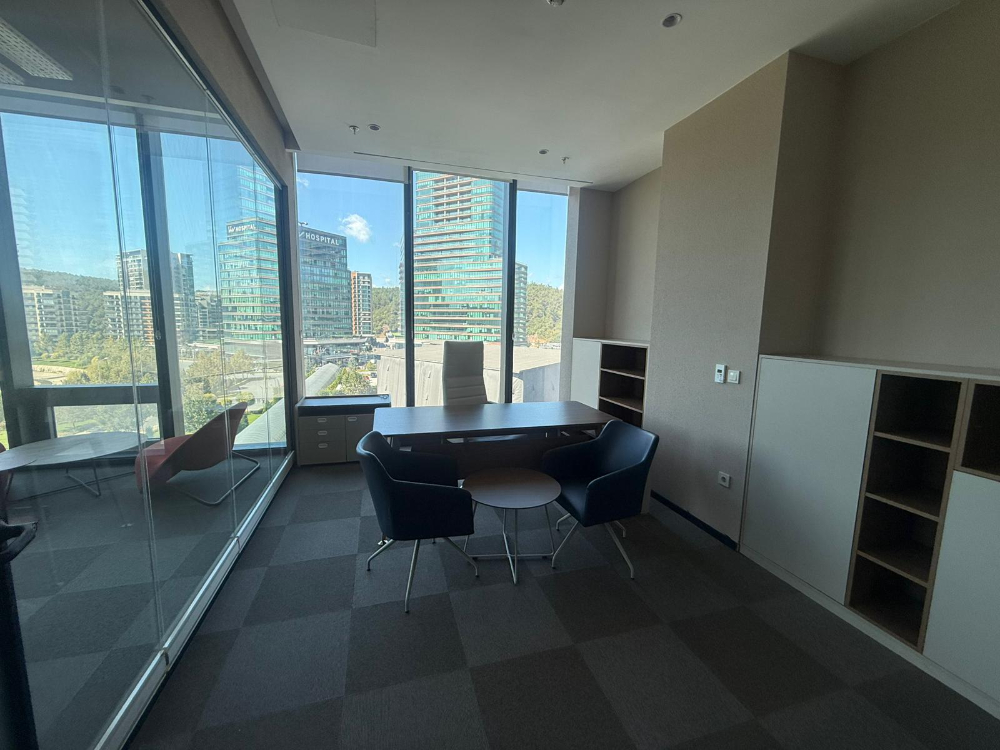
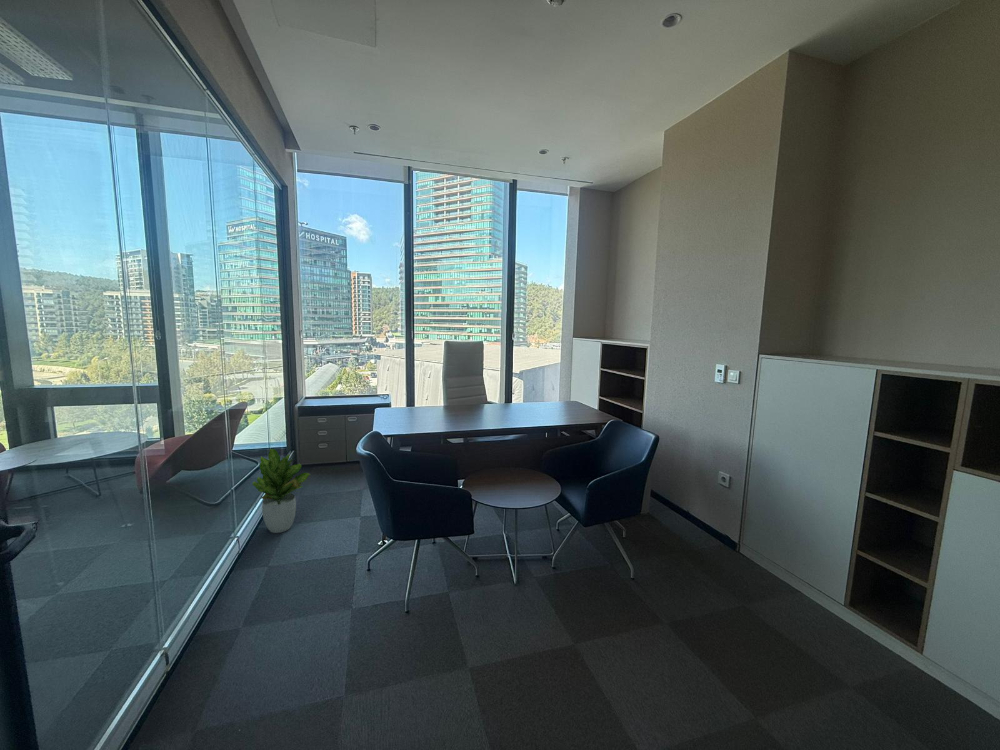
+ potted plant (280, 489)
